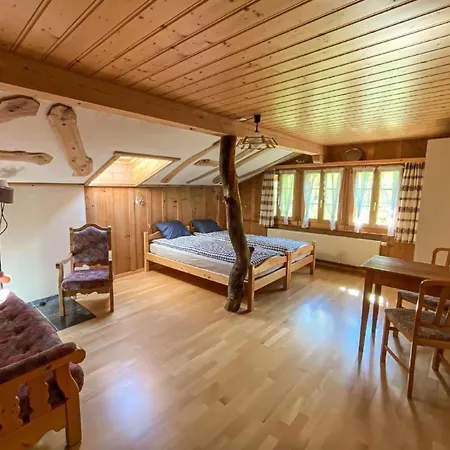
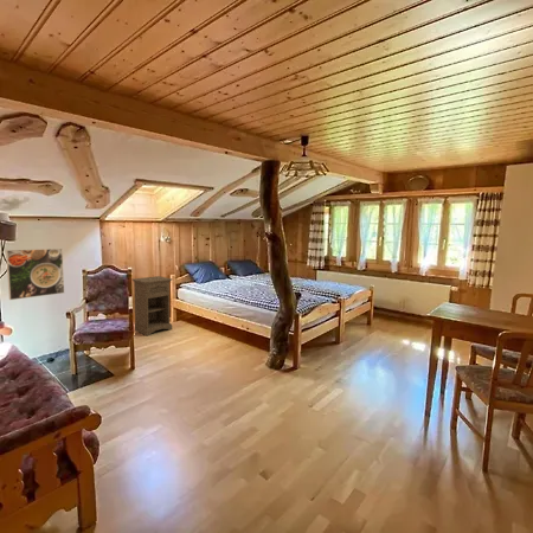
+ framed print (37, 272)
+ nightstand (153, 304)
